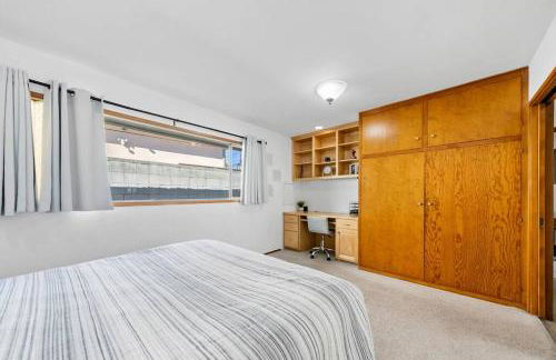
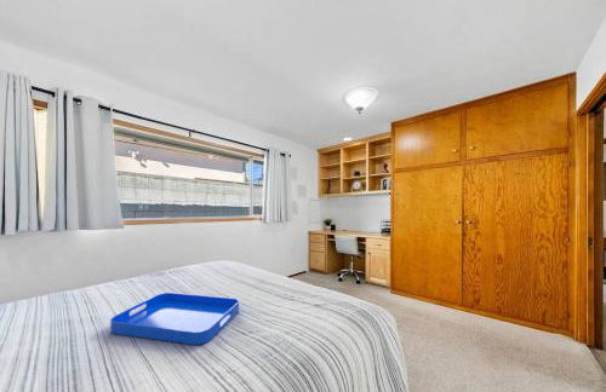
+ serving tray (179, 313)
